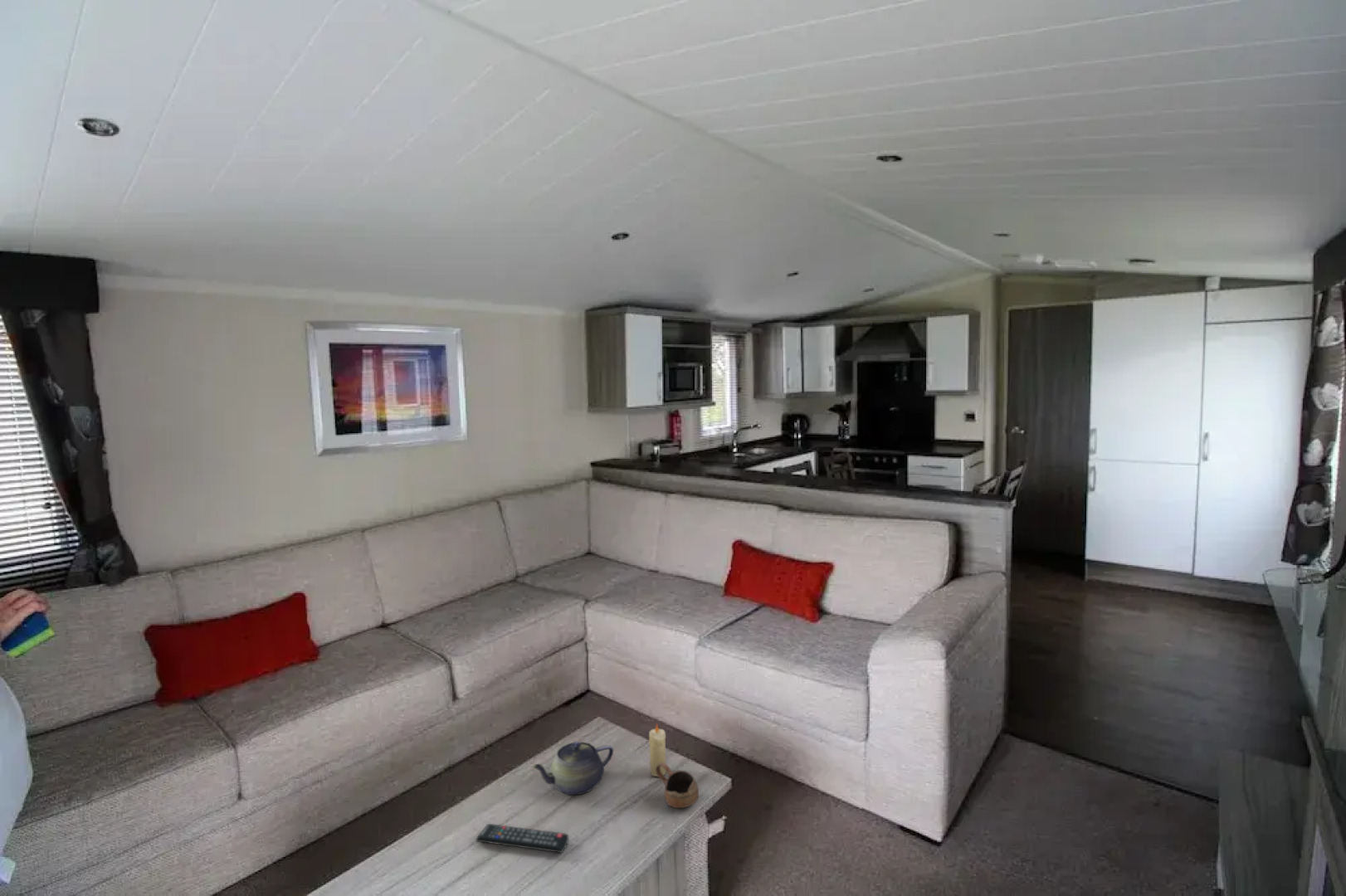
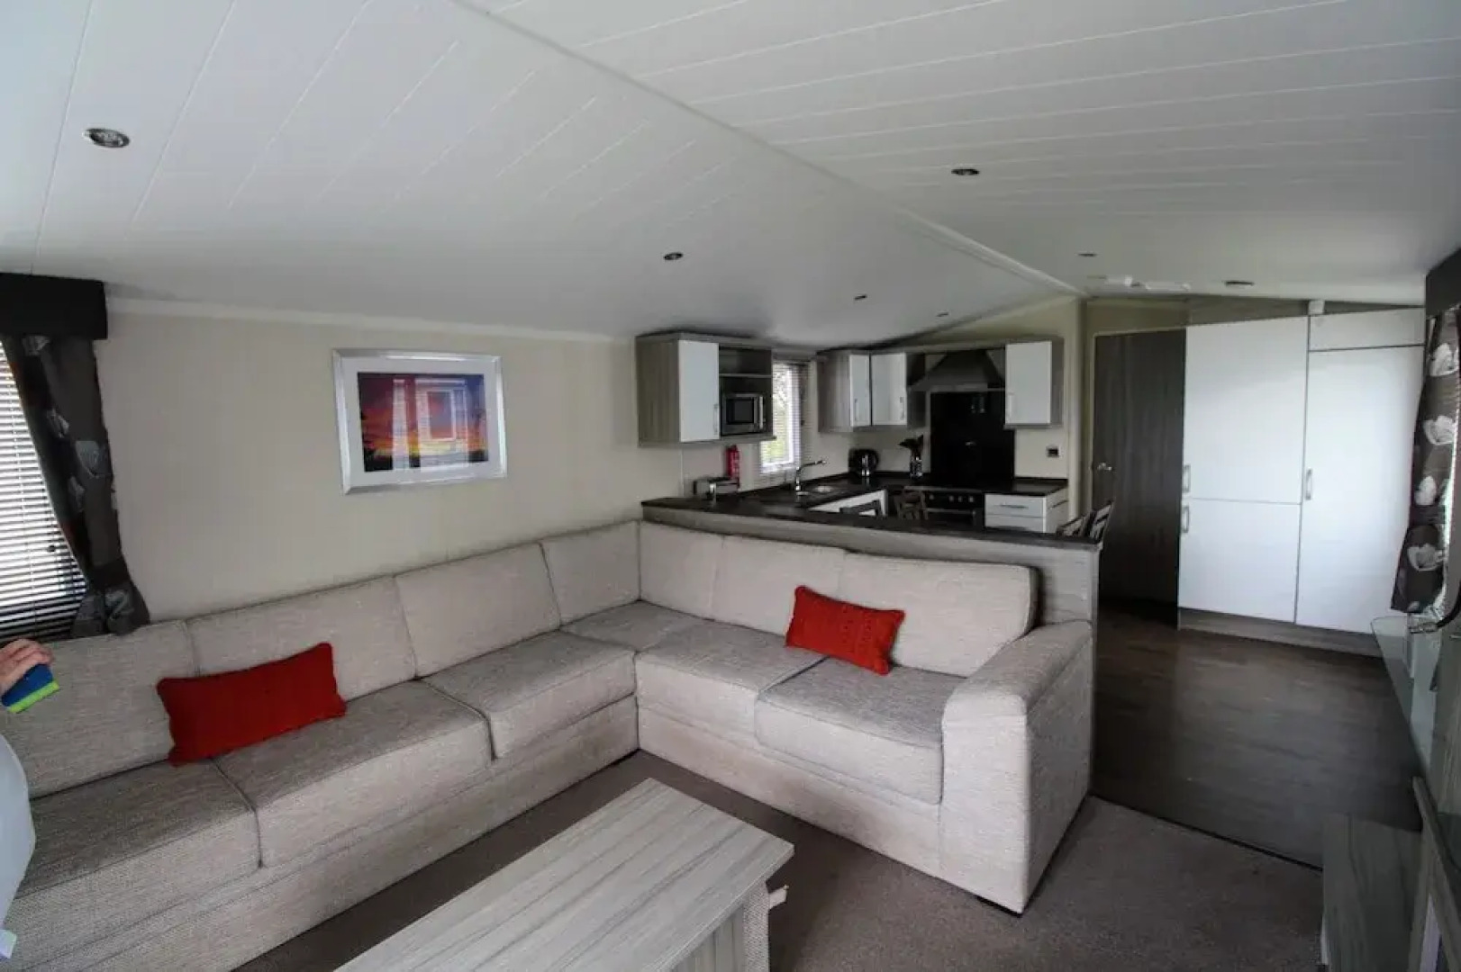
- teapot (573, 764)
- cup (679, 783)
- remote control (522, 839)
- candle (657, 747)
